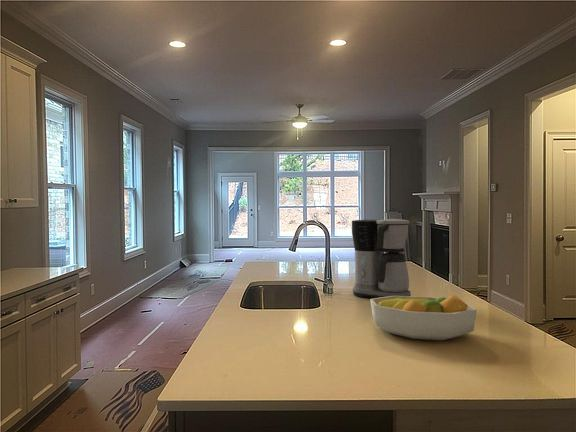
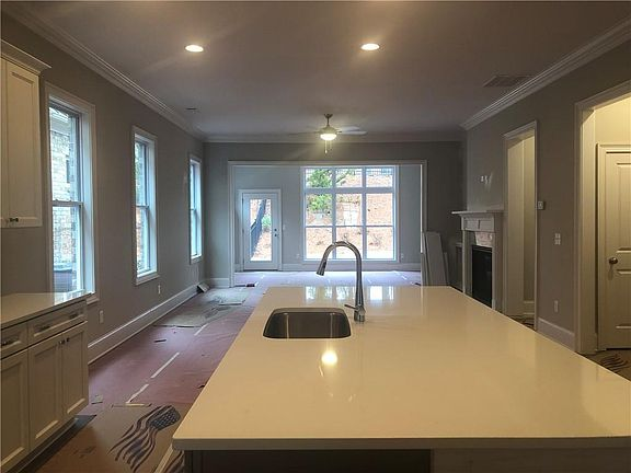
- coffee maker (378, 258)
- fruit bowl (420, 311)
